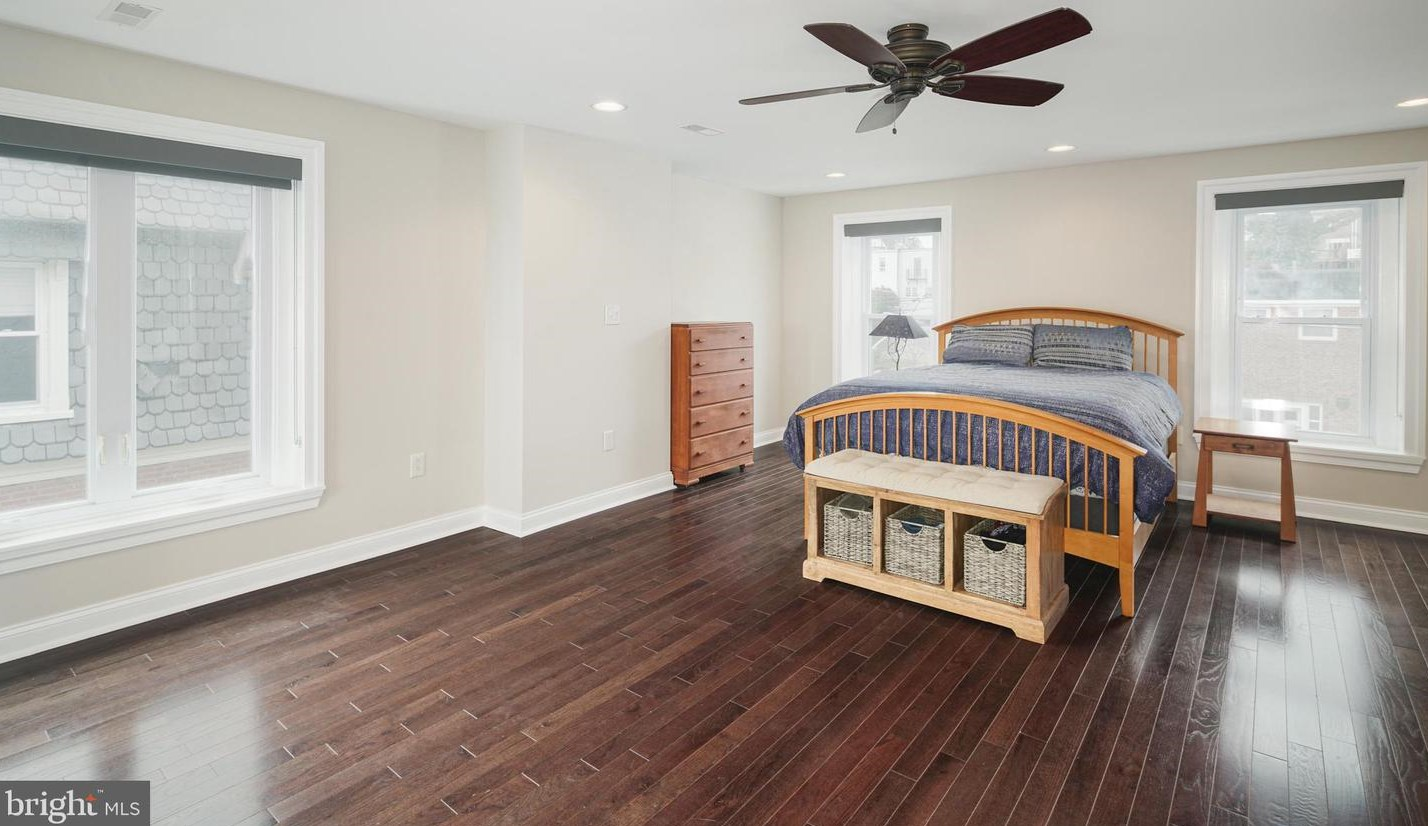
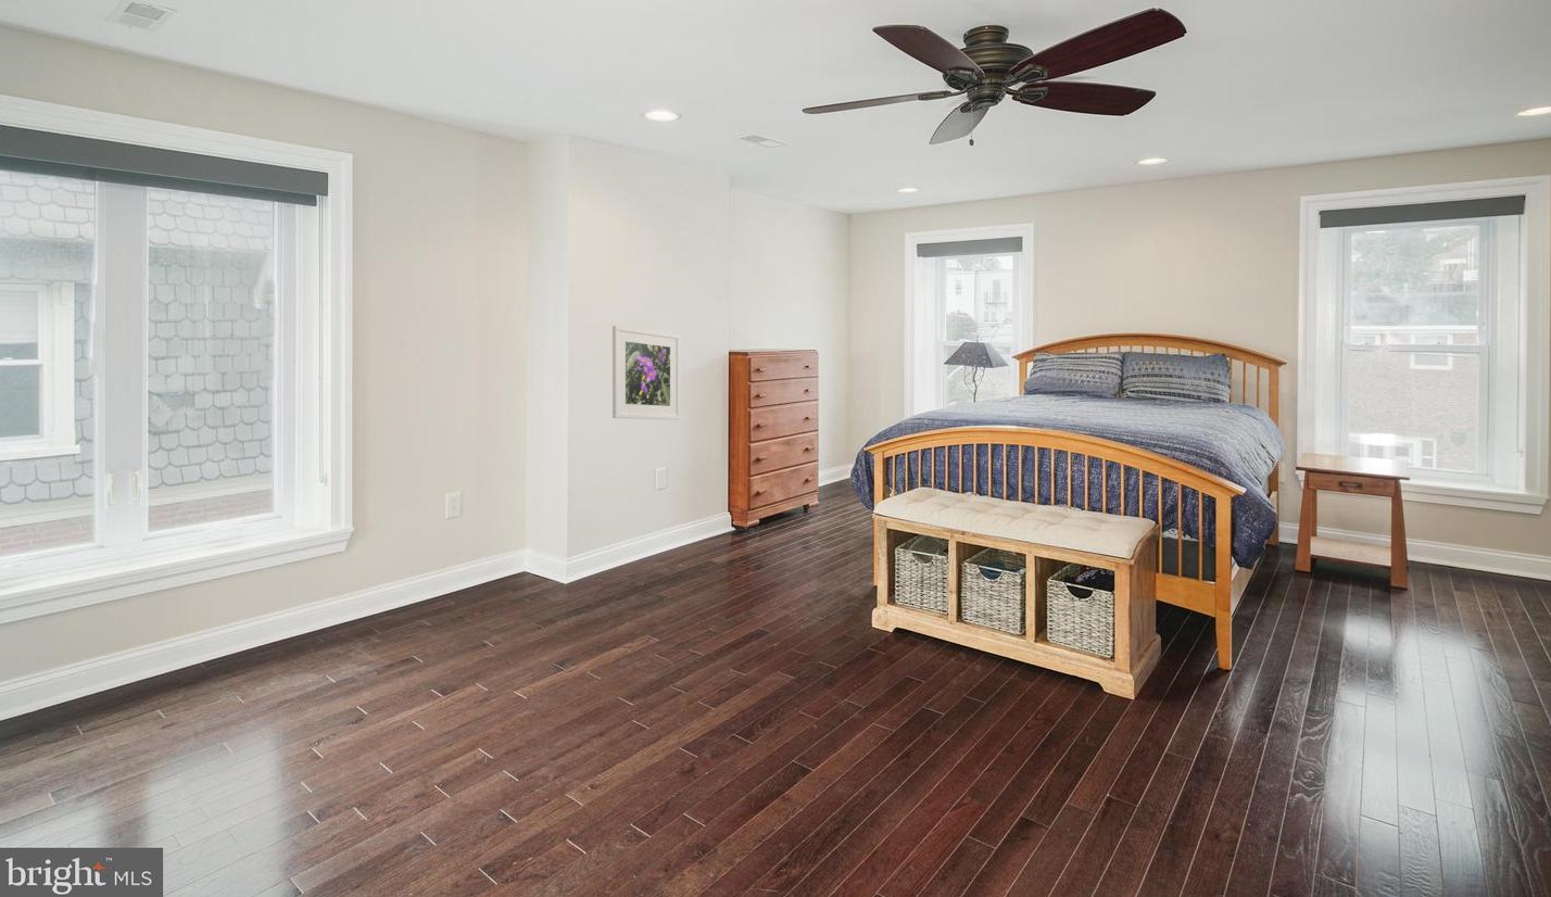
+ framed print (647, 375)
